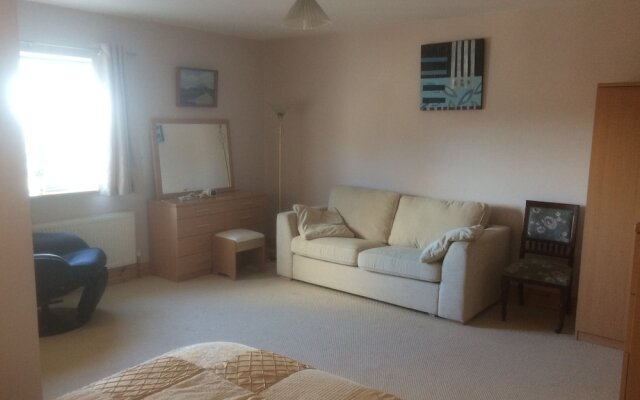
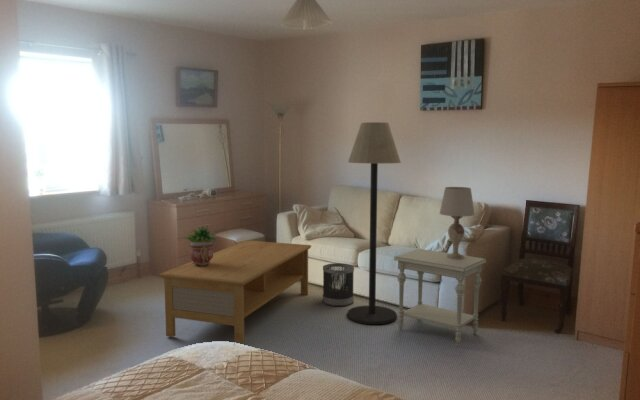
+ side table (437, 307)
+ table lamp (456, 222)
+ floor lamp (373, 221)
+ wastebasket (338, 284)
+ potted plant (201, 244)
+ coffee table (245, 285)
